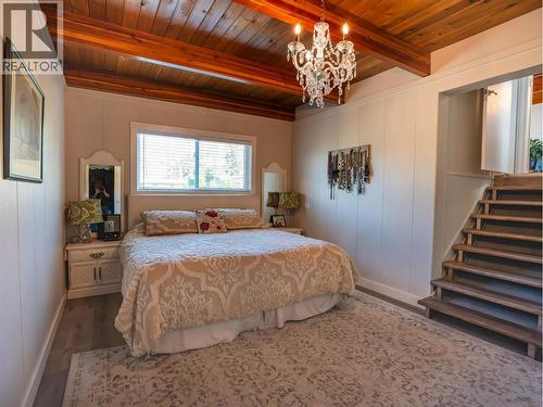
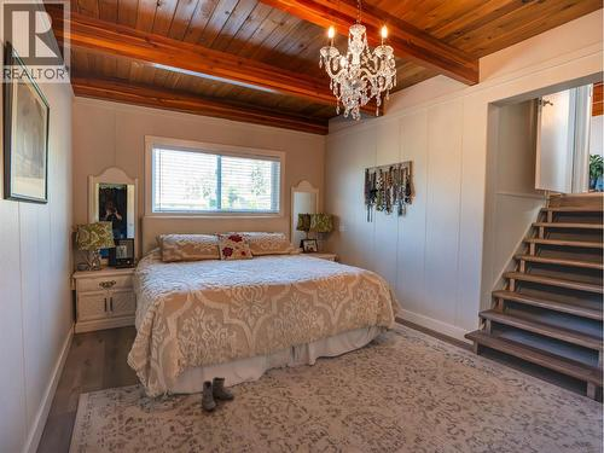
+ boots (215, 391)
